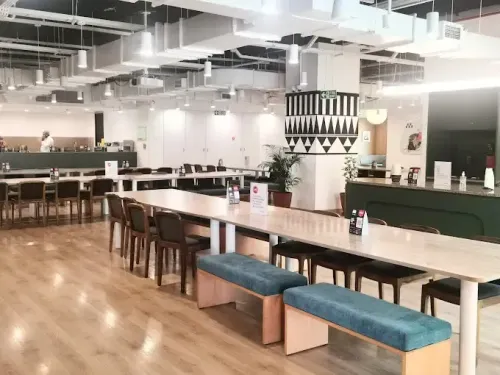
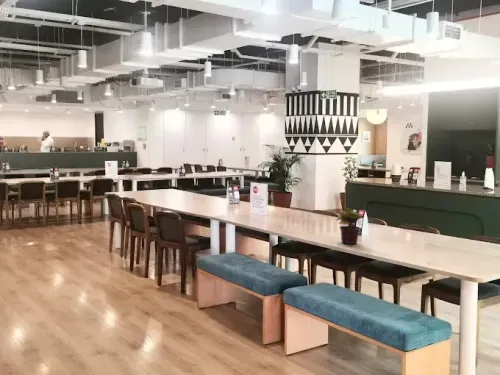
+ potted plant (348, 225)
